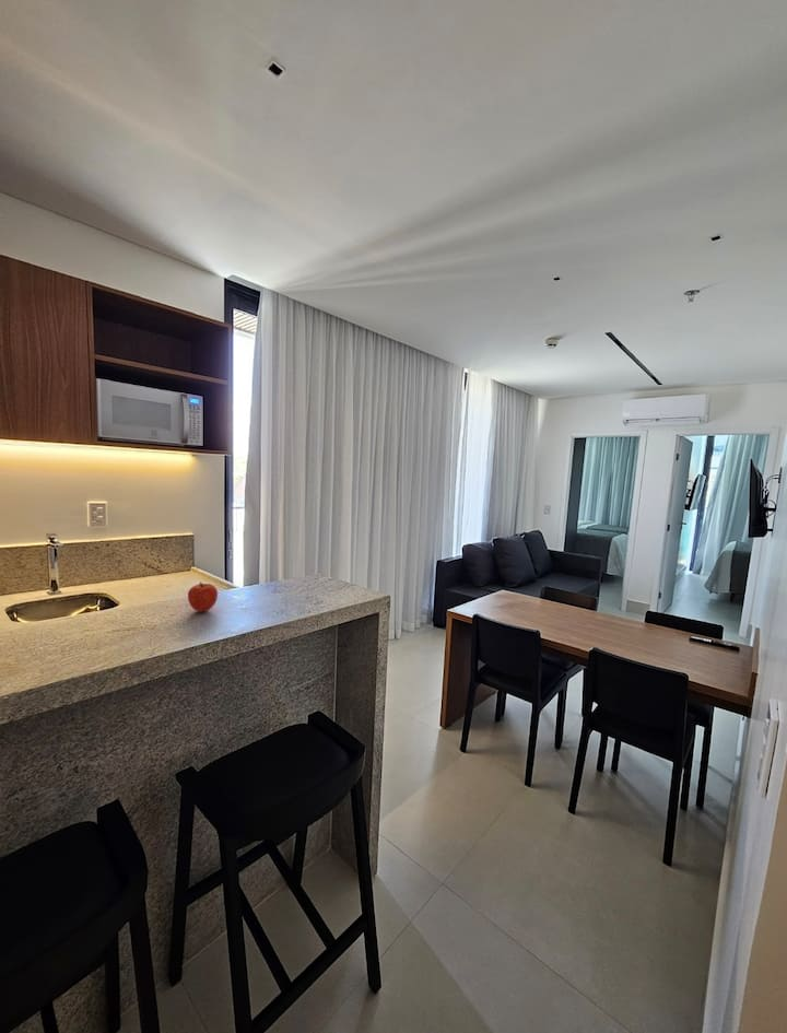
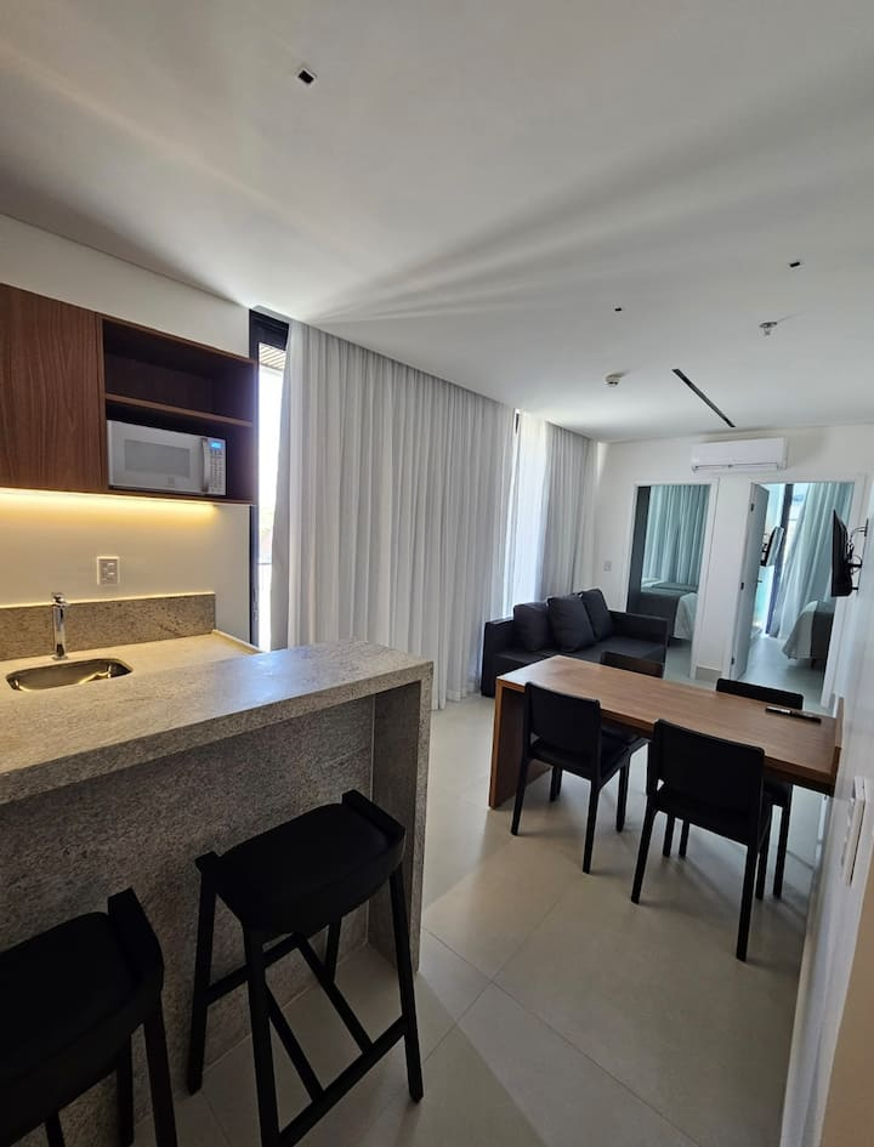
- fruit (202, 596)
